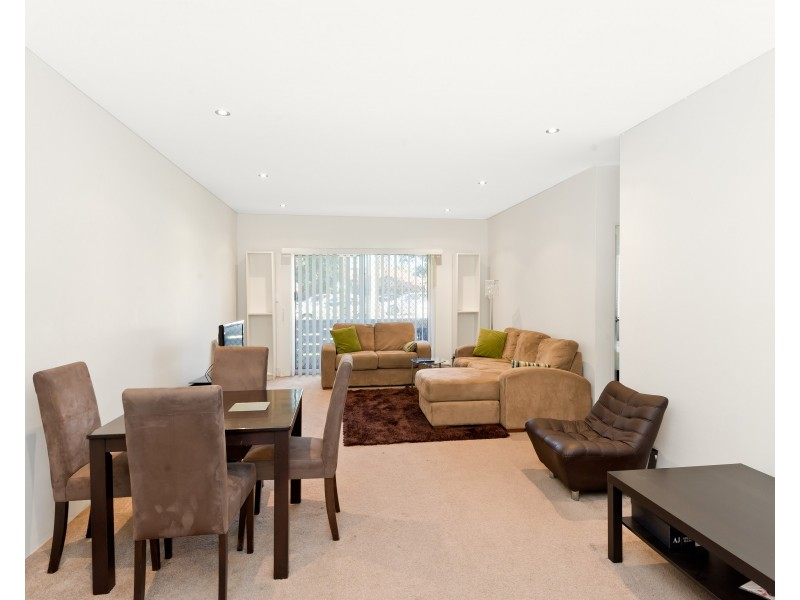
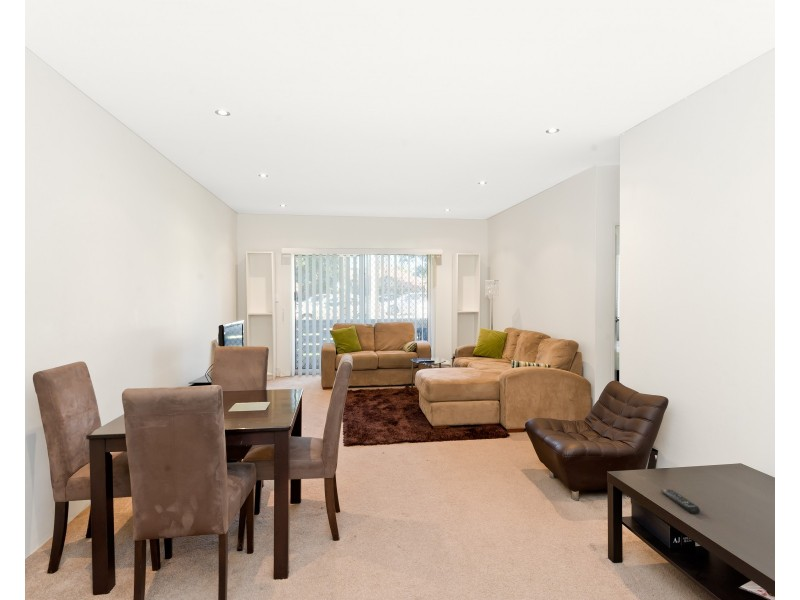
+ remote control (679, 500)
